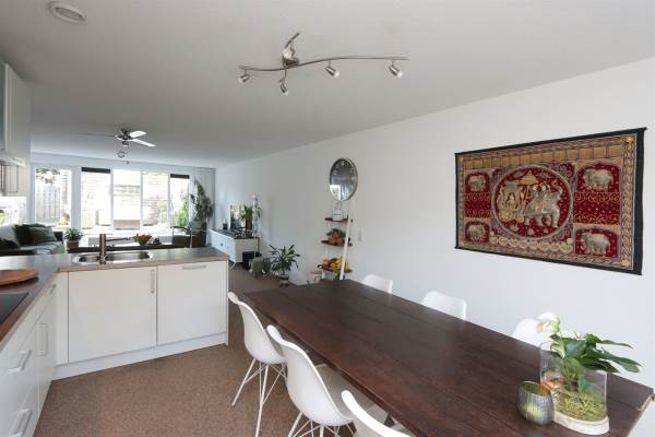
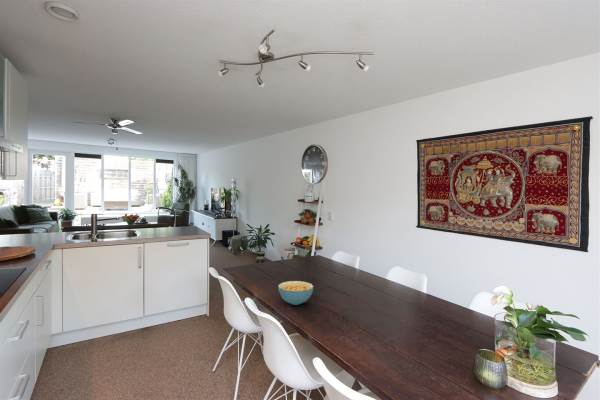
+ cereal bowl (295, 294)
